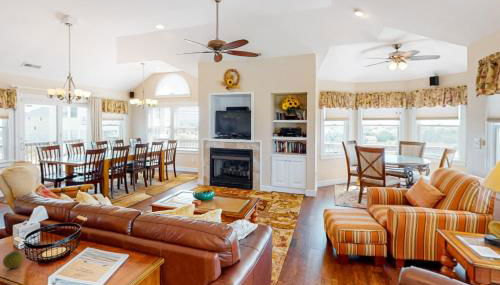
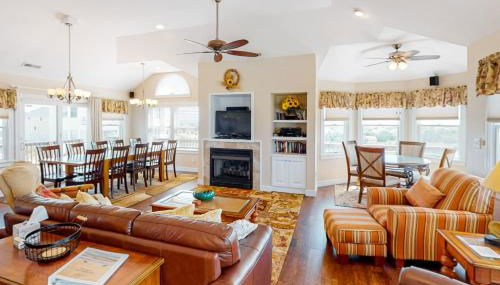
- fruit (13, 259)
